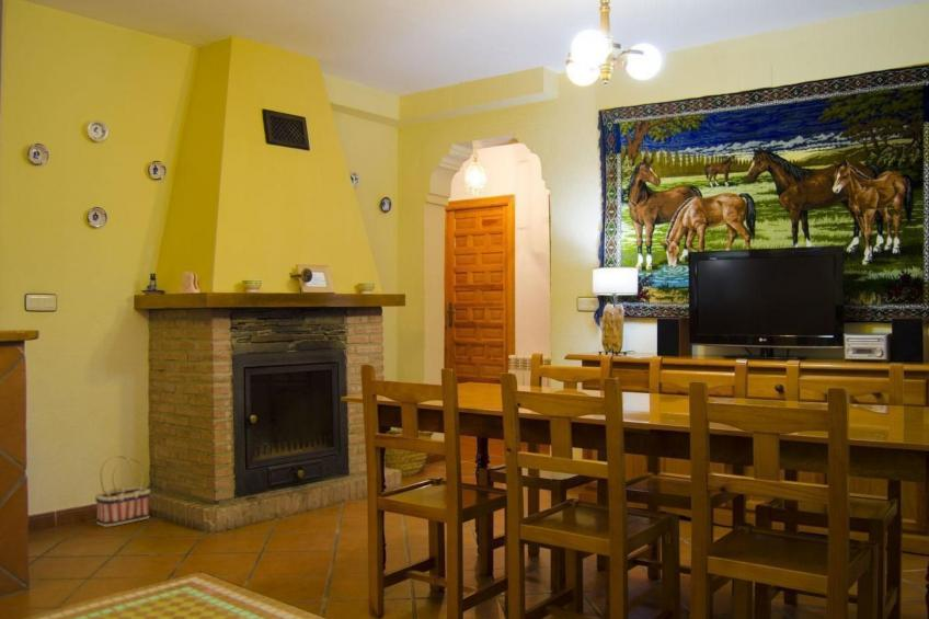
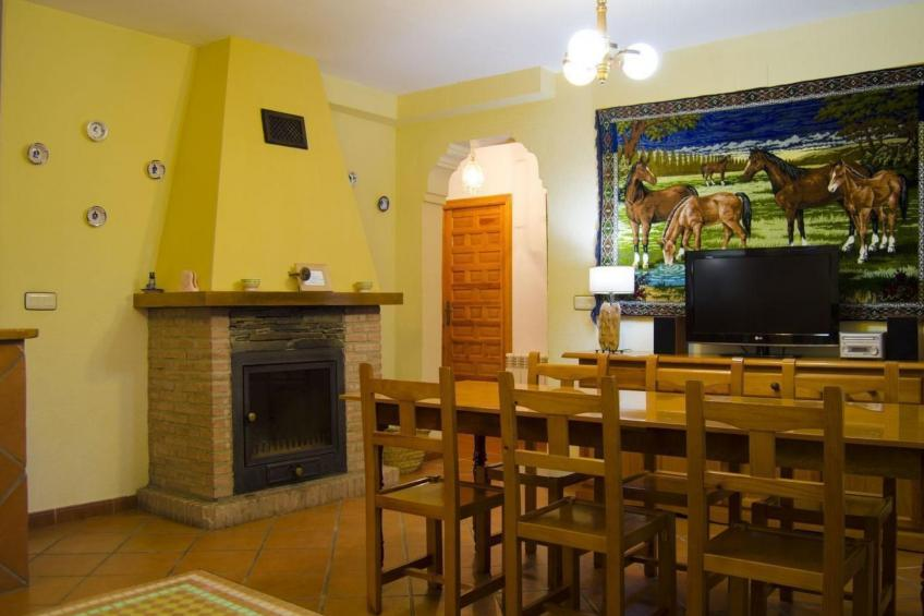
- basket (123, 489)
